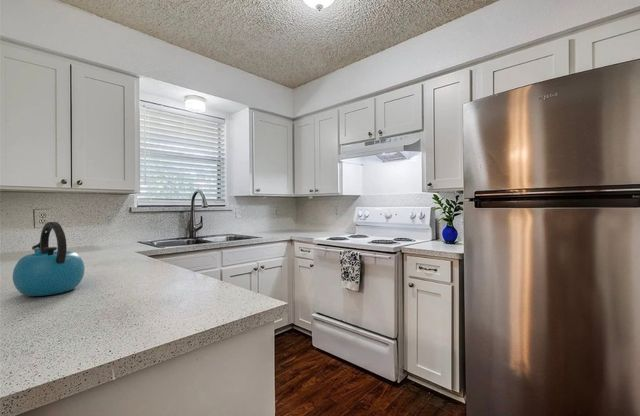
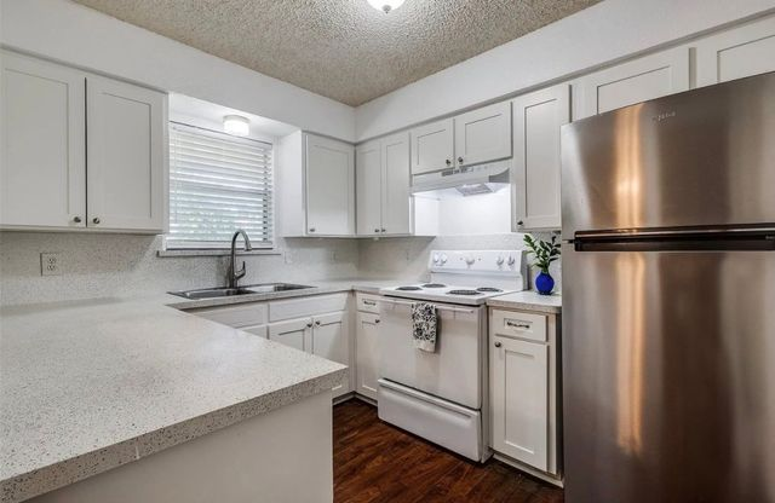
- kettle (49, 256)
